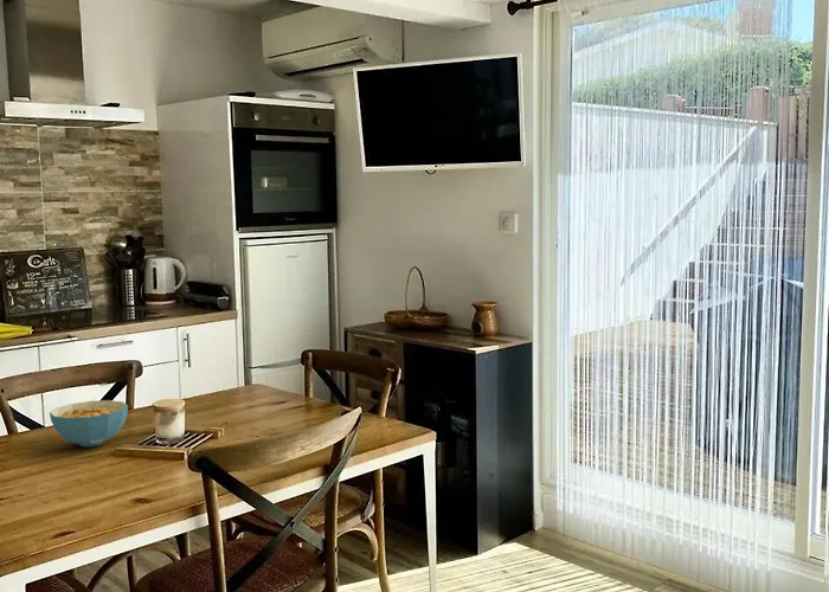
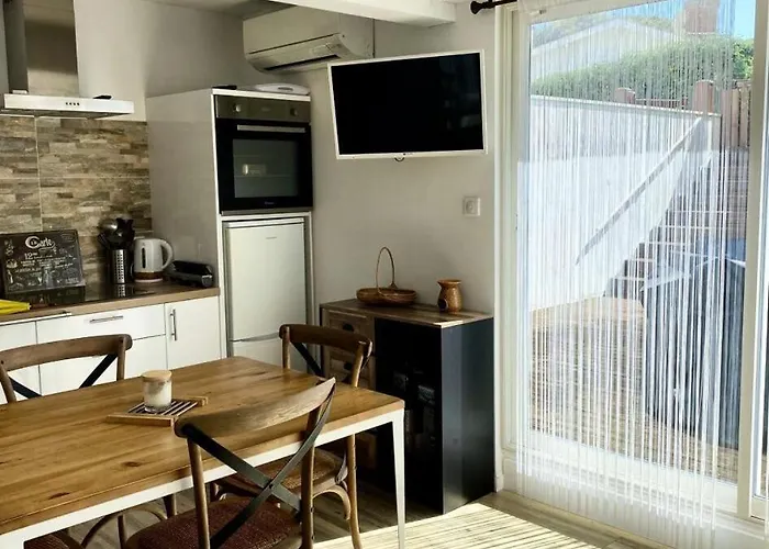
- cereal bowl (90, 426)
